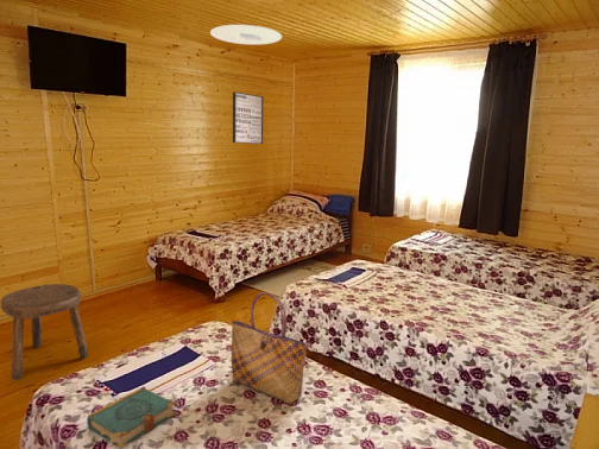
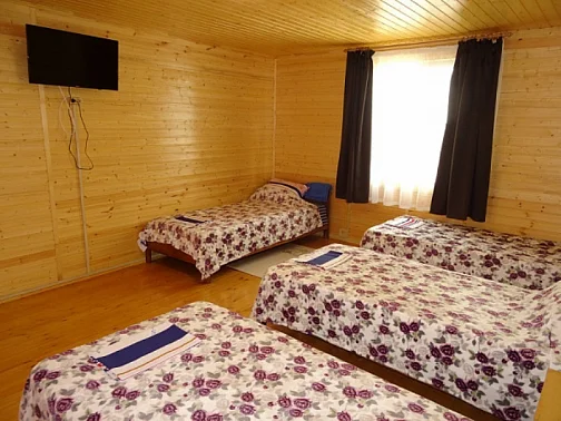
- stool (40, 325)
- ceiling light (246, 31)
- book (131, 415)
- wall art (247, 119)
- tote bag (267, 341)
